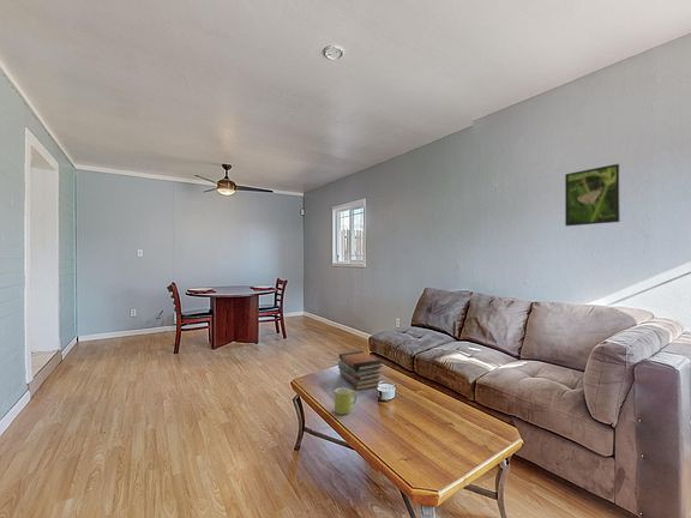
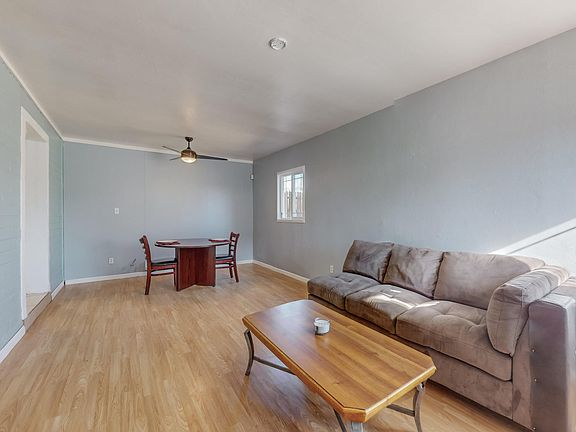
- book stack (359, 368)
- mug (346, 399)
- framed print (590, 197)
